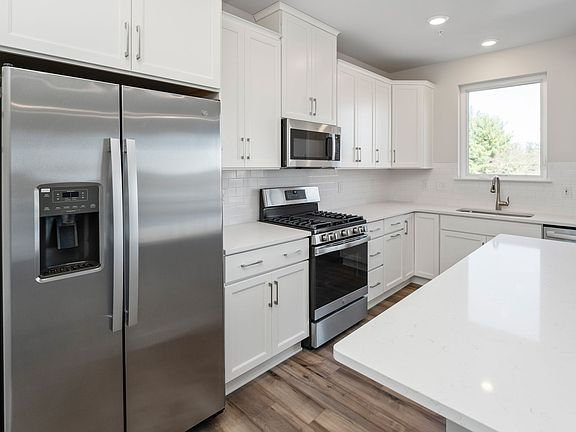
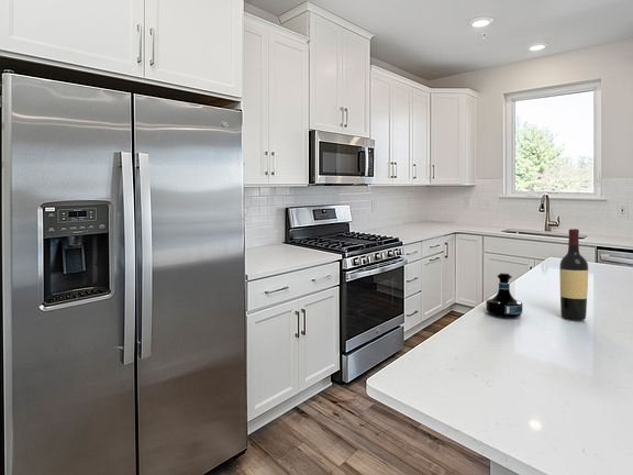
+ wine bottle (574, 273)
+ tequila bottle (503, 294)
